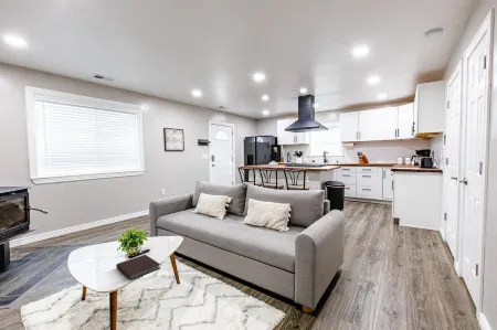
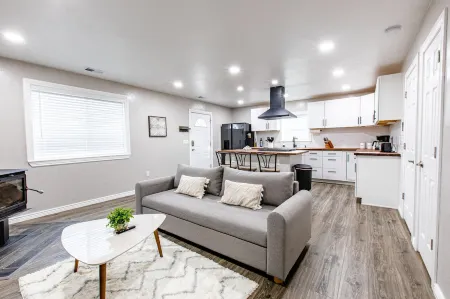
- notebook (138, 266)
